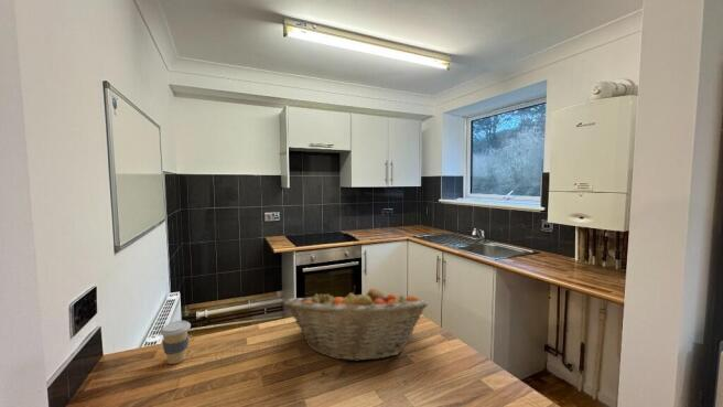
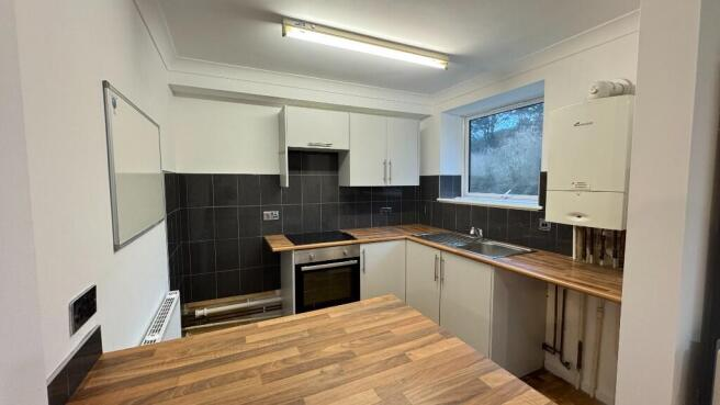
- fruit basket (355, 313)
- coffee cup (175, 342)
